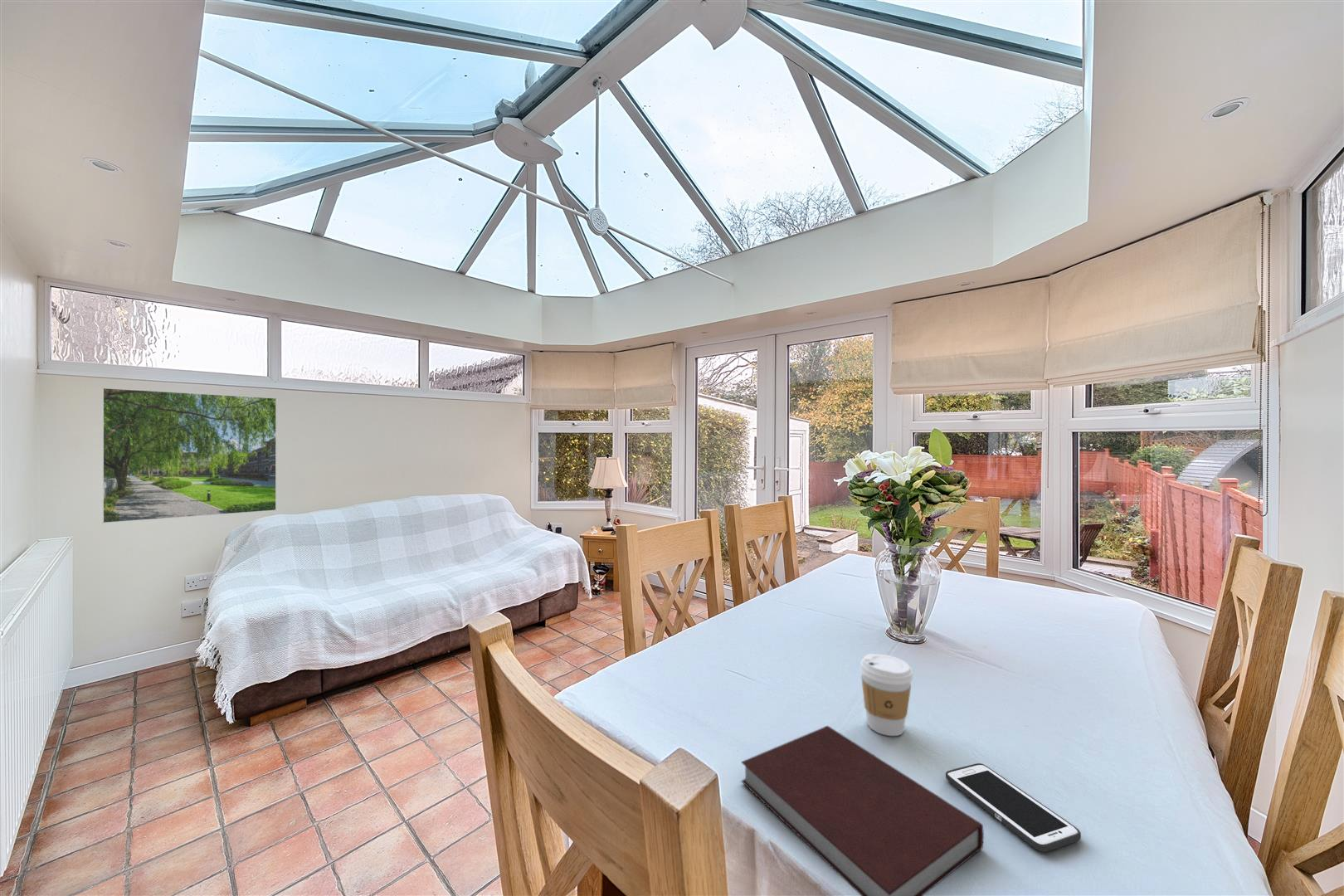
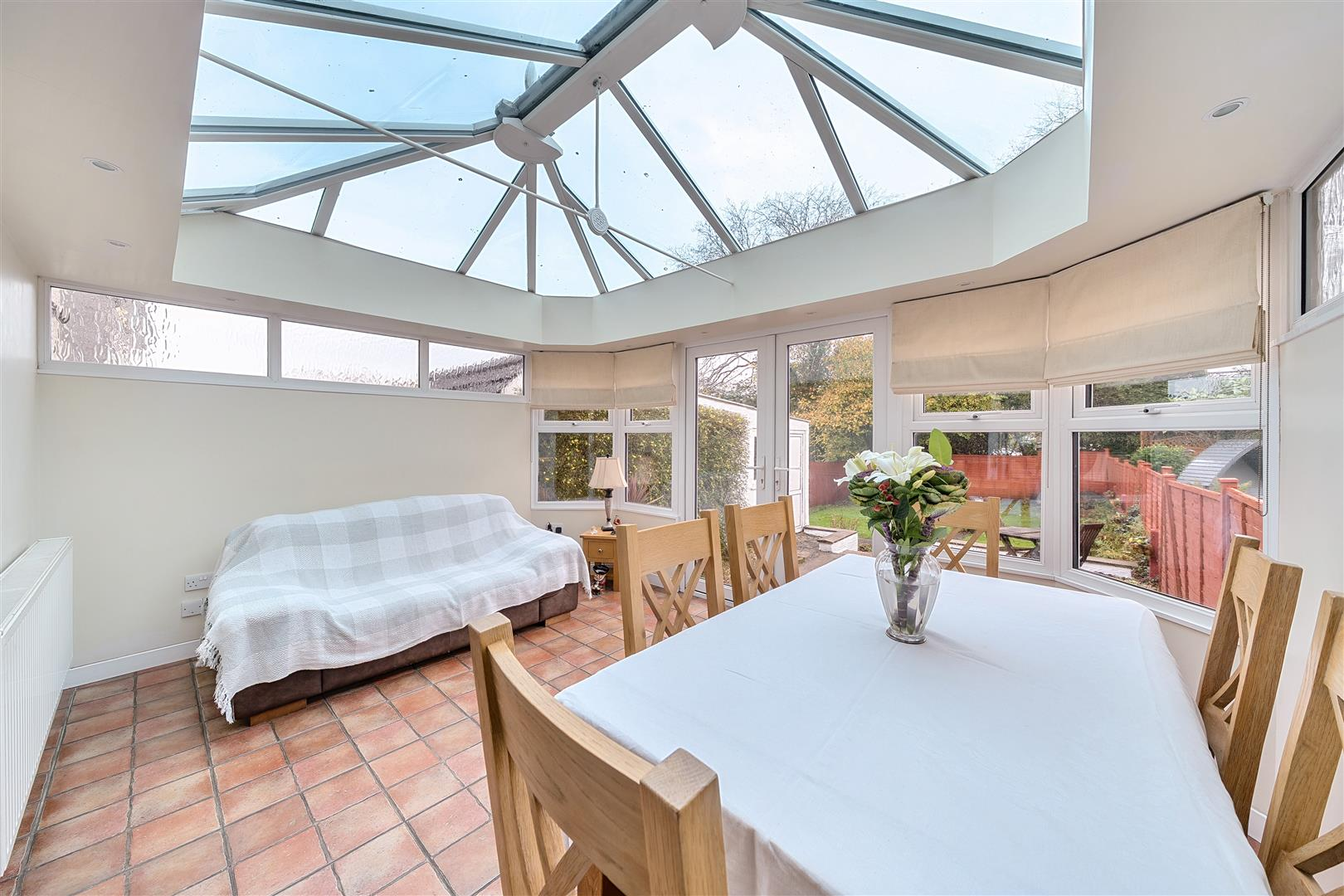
- cell phone (1007, 802)
- coffee cup (885, 693)
- notebook (851, 801)
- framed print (197, 455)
